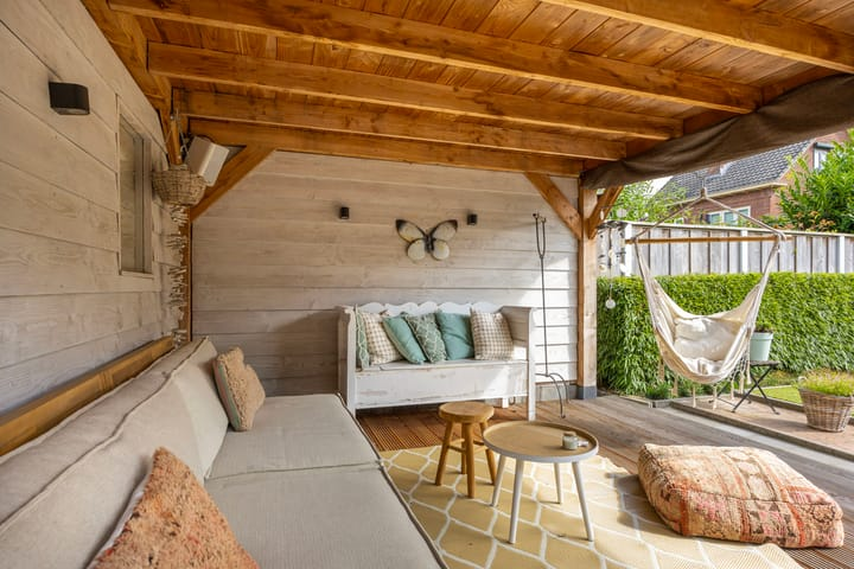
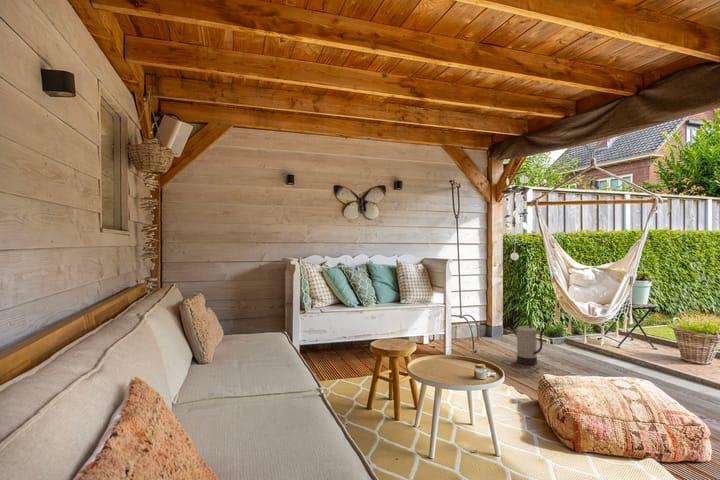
+ watering can (527, 337)
